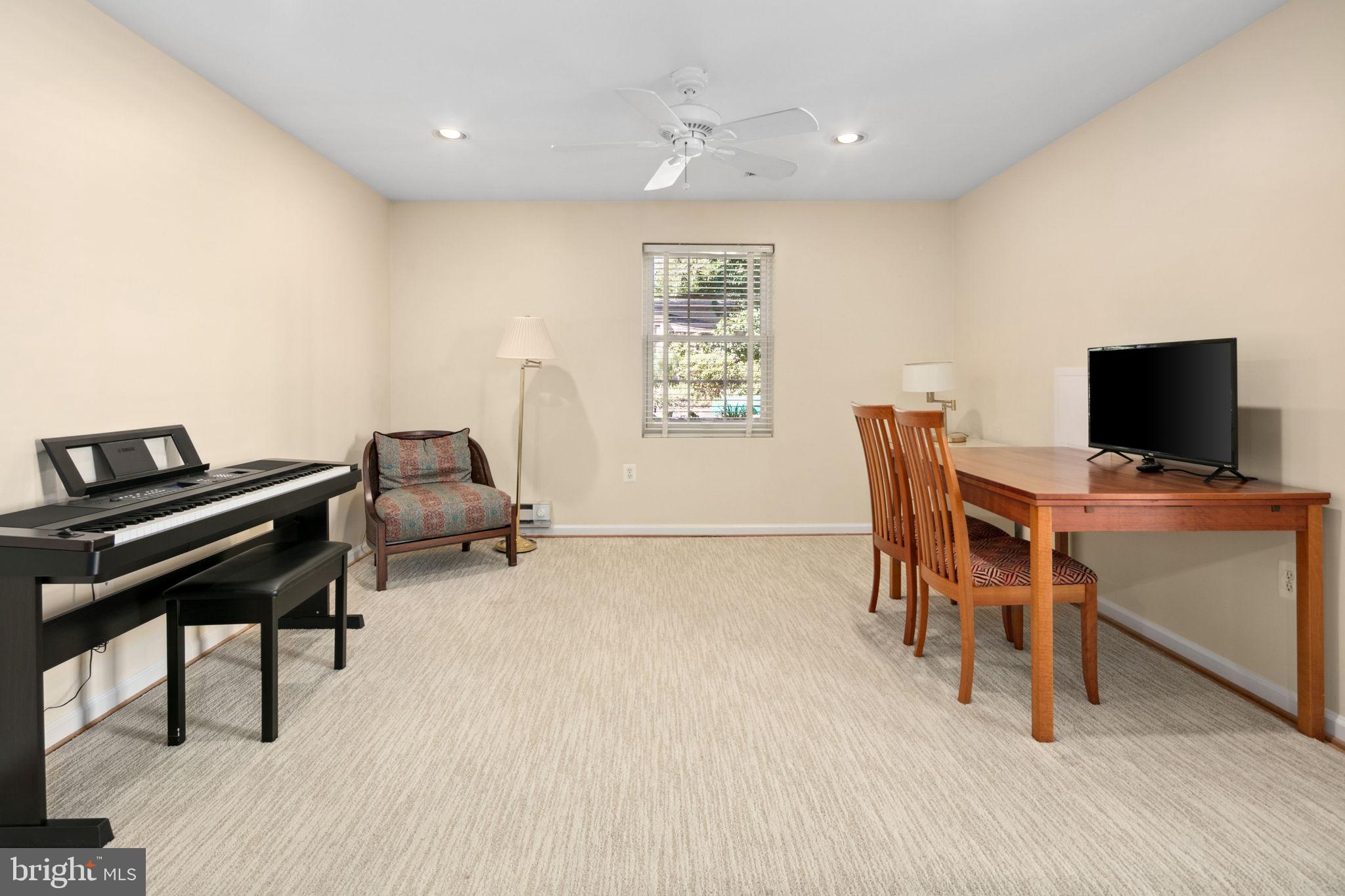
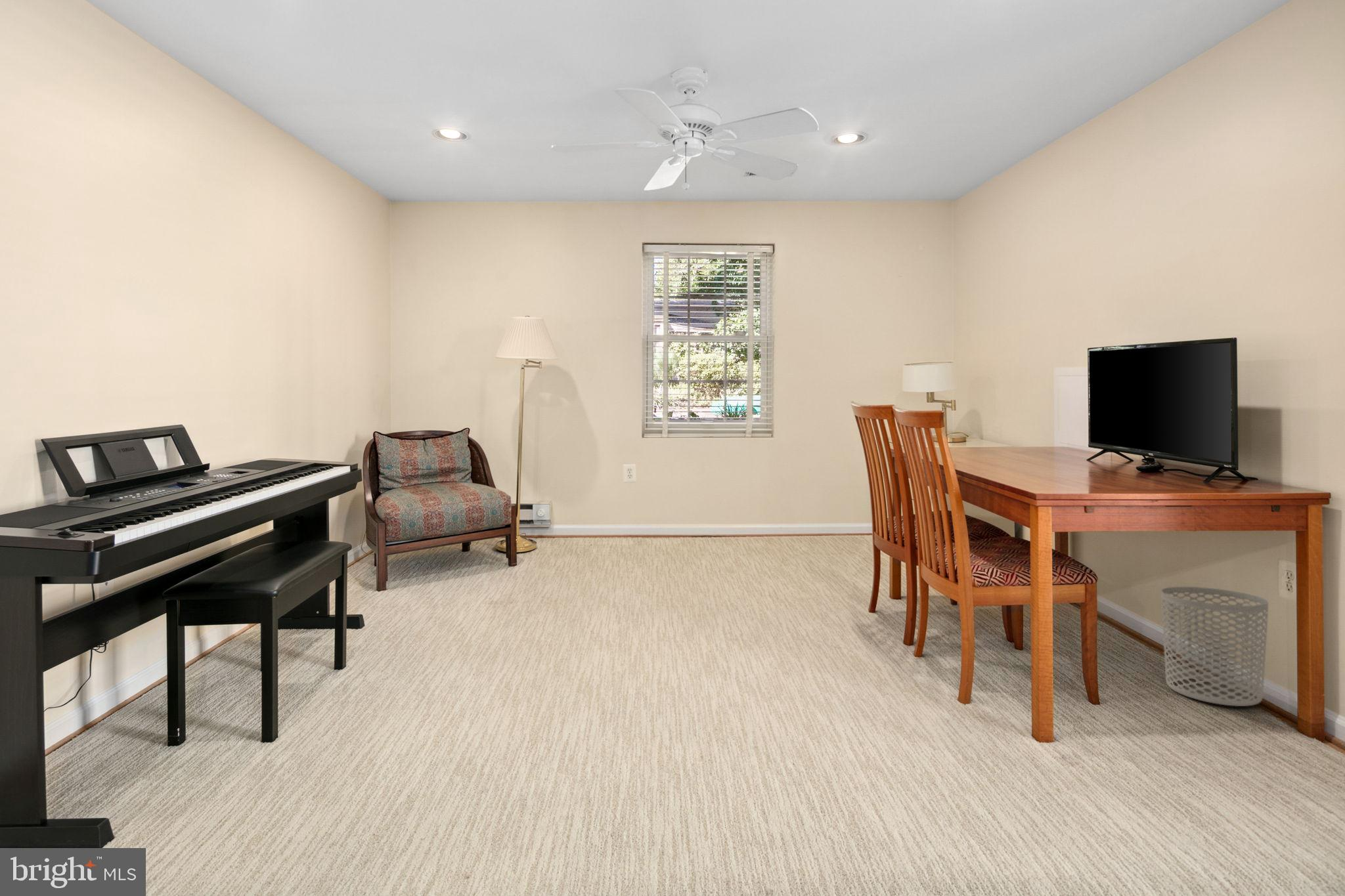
+ waste bin (1212, 644)
